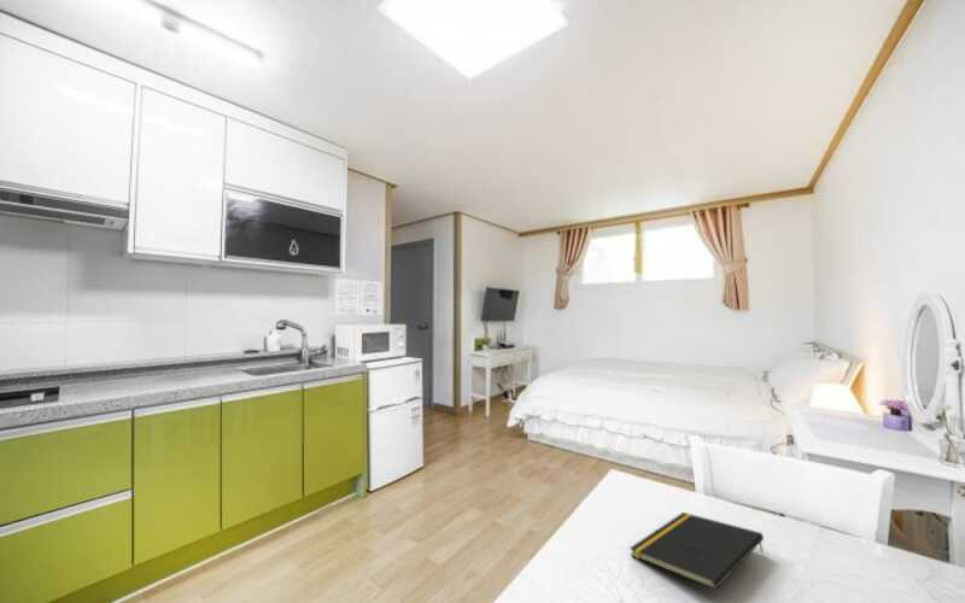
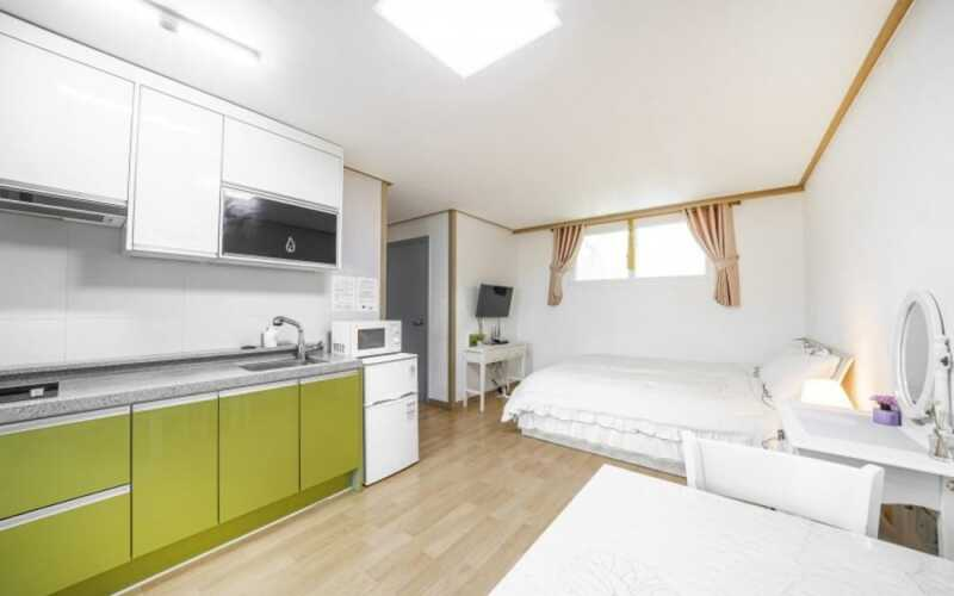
- notepad (696, 544)
